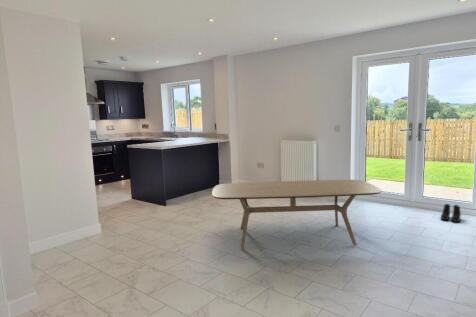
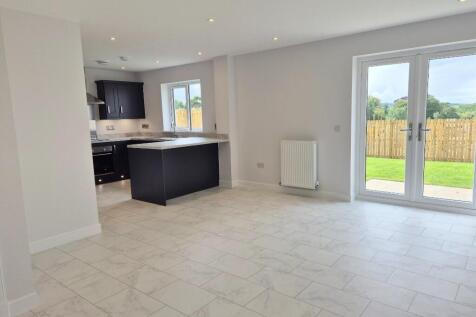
- dining table (293, 211)
- boots (449, 212)
